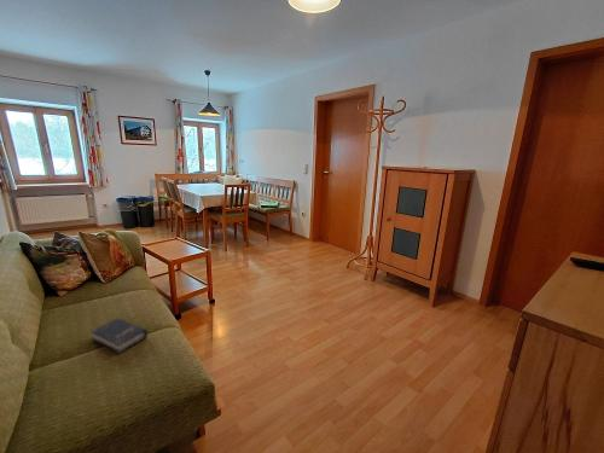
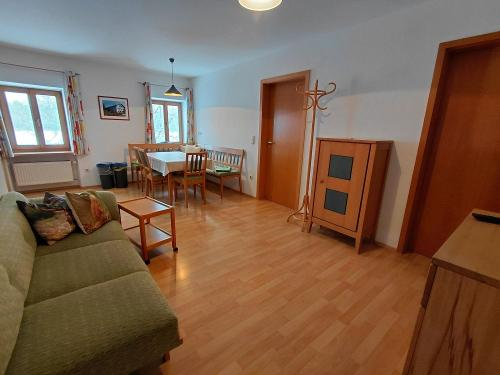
- hardback book (120, 333)
